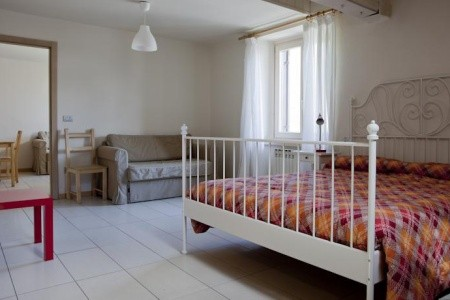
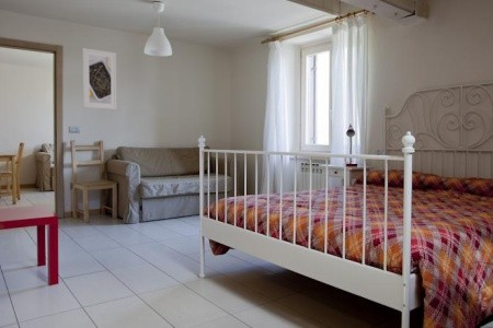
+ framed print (100, 79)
